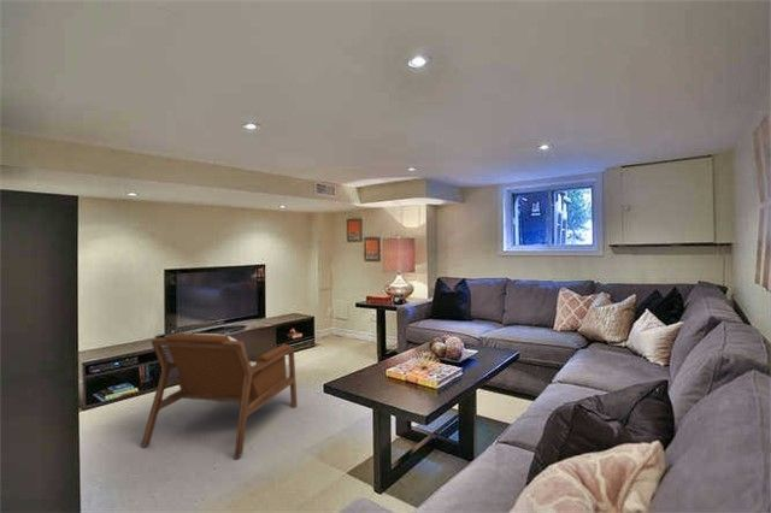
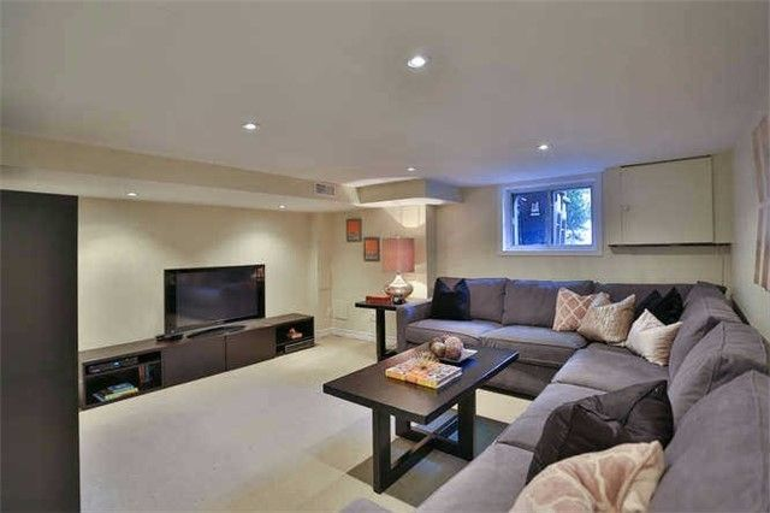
- armchair (228, 375)
